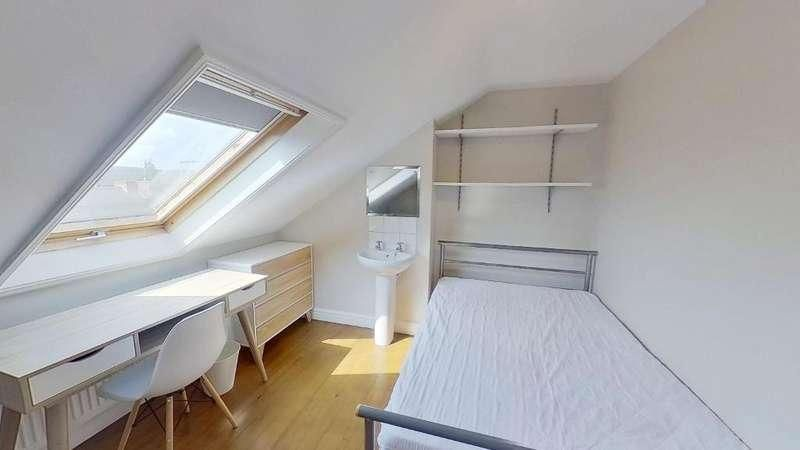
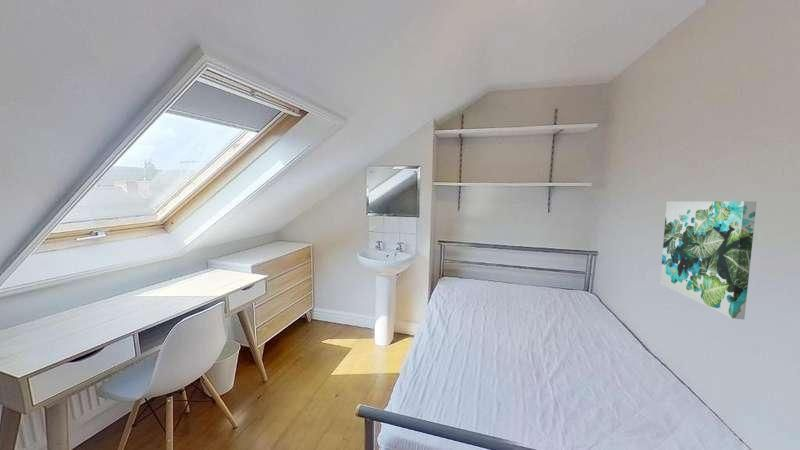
+ wall art (699, 250)
